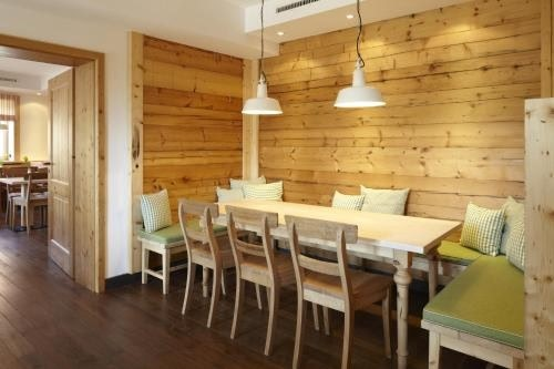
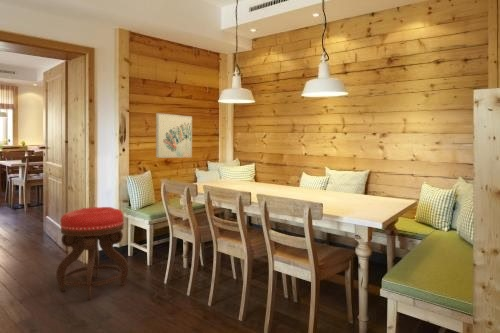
+ wall art (174, 136)
+ stool (93, 249)
